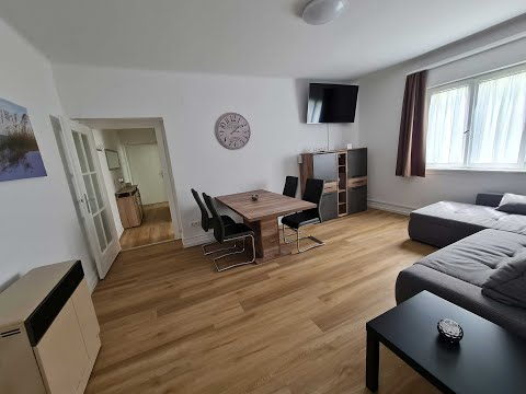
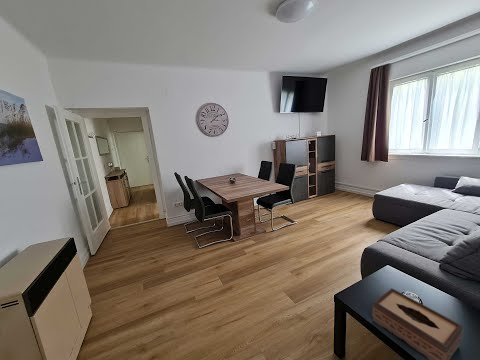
+ tissue box (413, 322)
